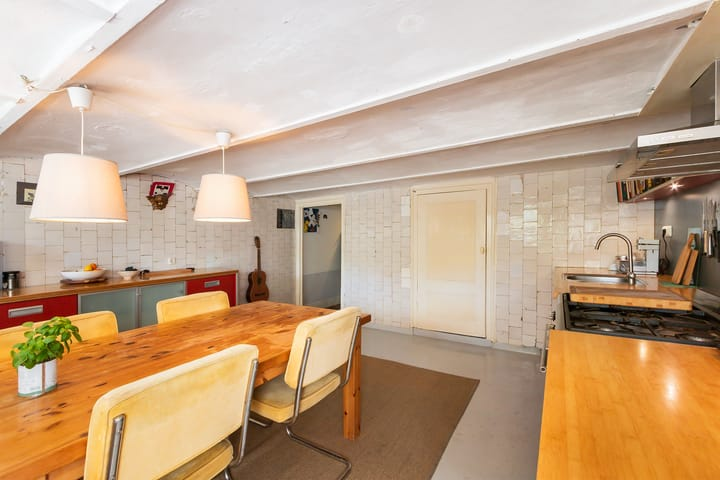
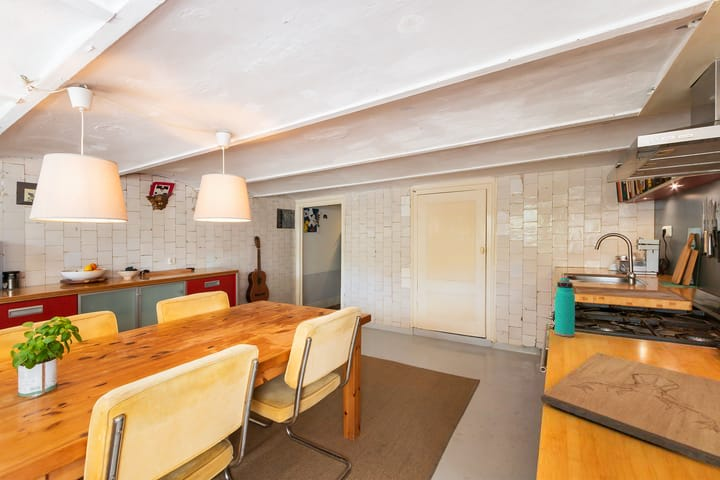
+ water bottle (564, 306)
+ cutting board (648, 394)
